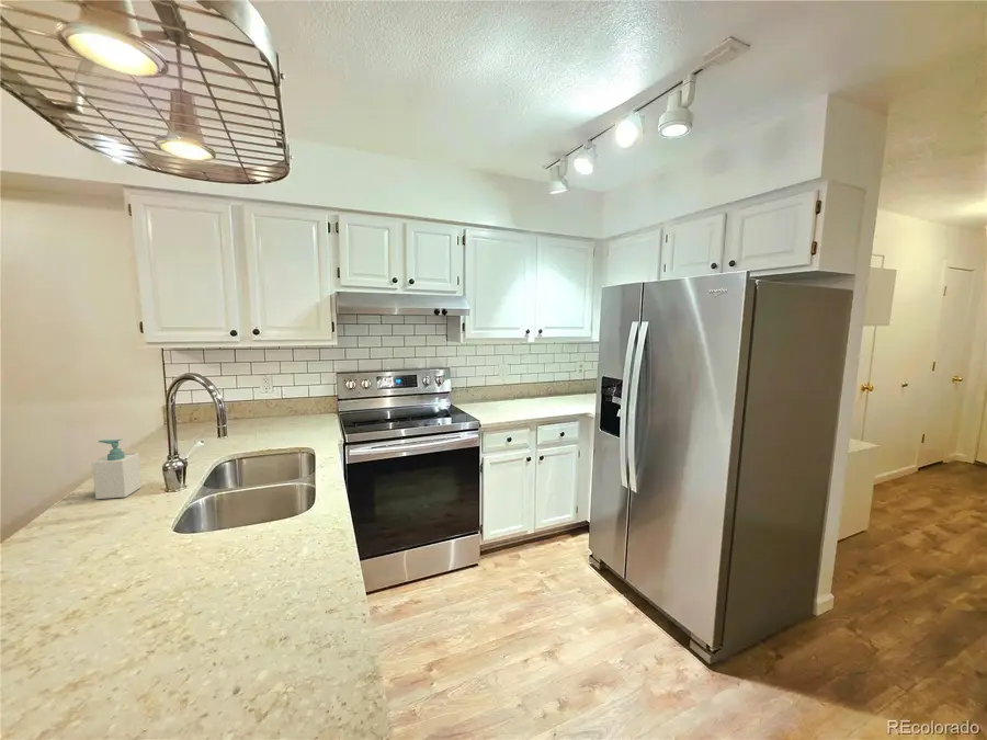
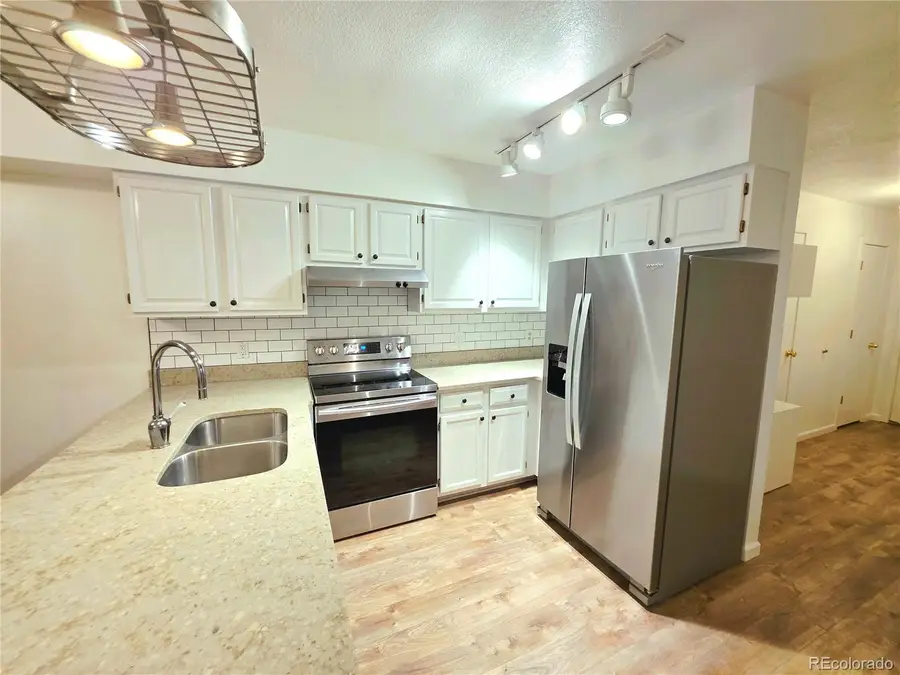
- soap bottle (116, 466)
